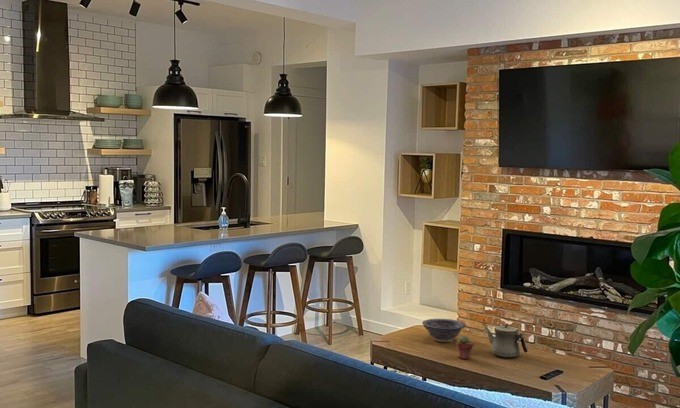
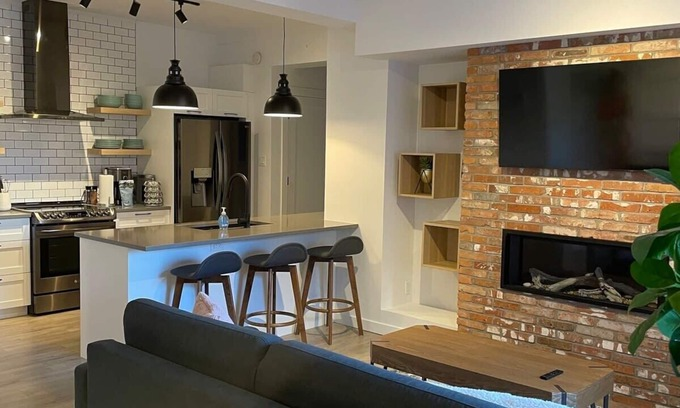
- potted succulent (464, 346)
- teapot (505, 339)
- decorative bowl (443, 331)
